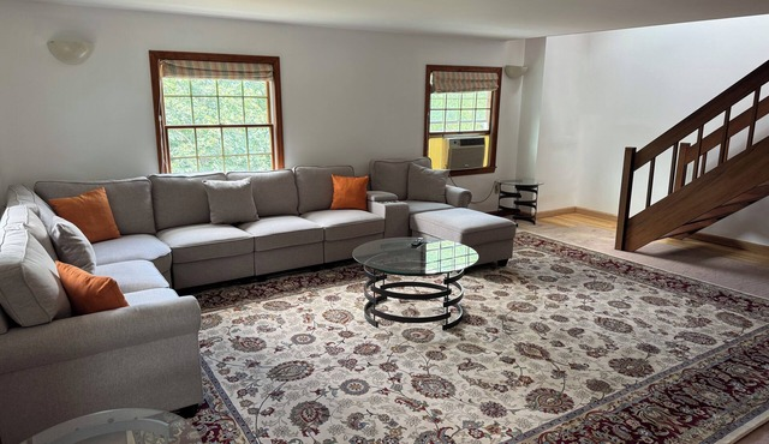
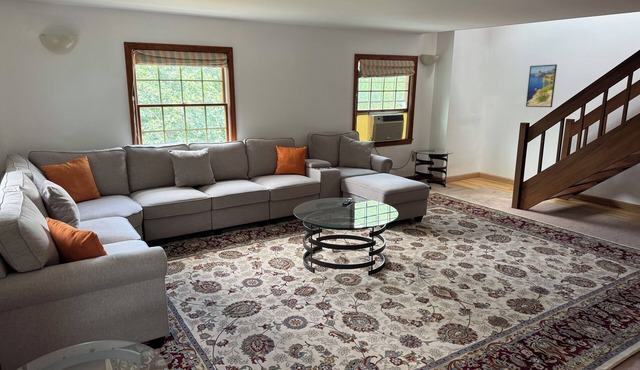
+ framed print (540, 86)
